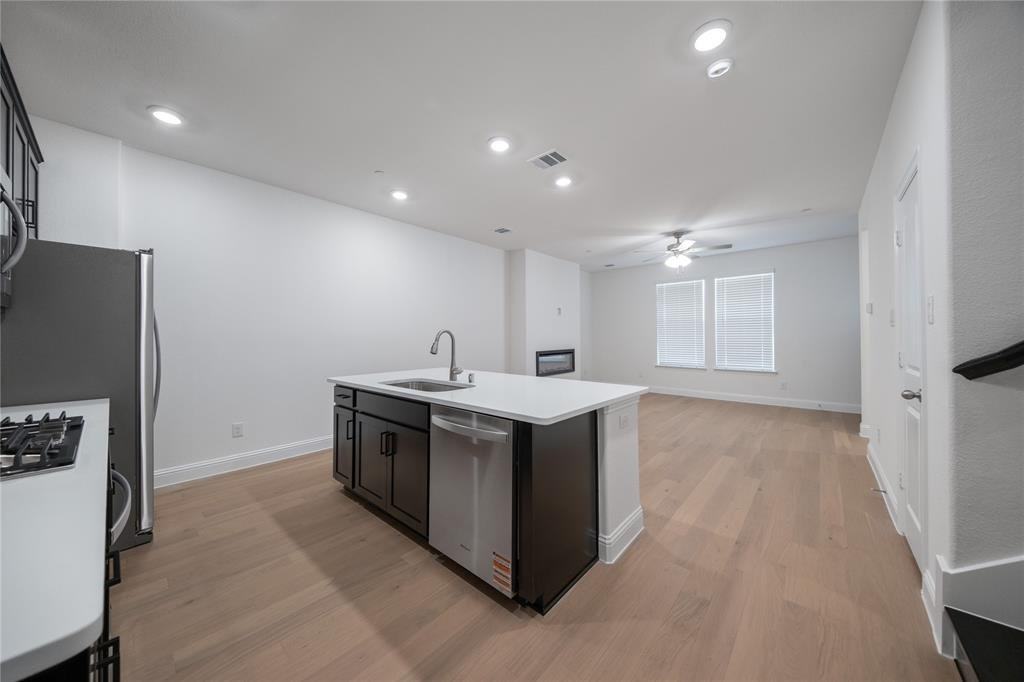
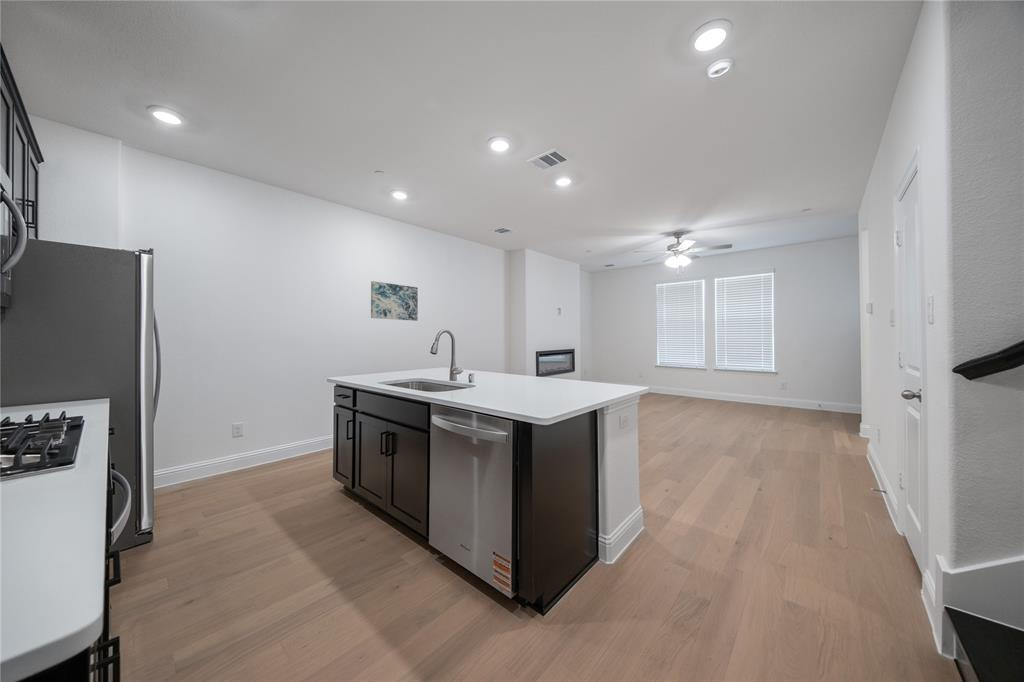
+ wall art (395, 302)
